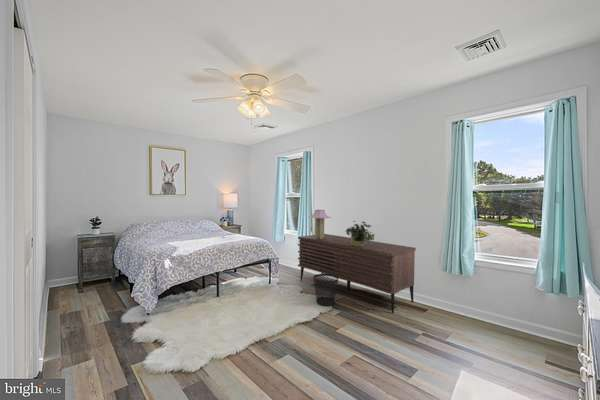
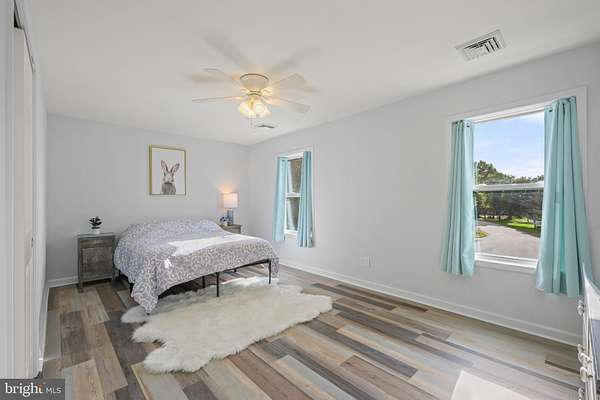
- potted plant (359, 232)
- dresser (350, 266)
- wastebasket (325, 289)
- table lamp (321, 224)
